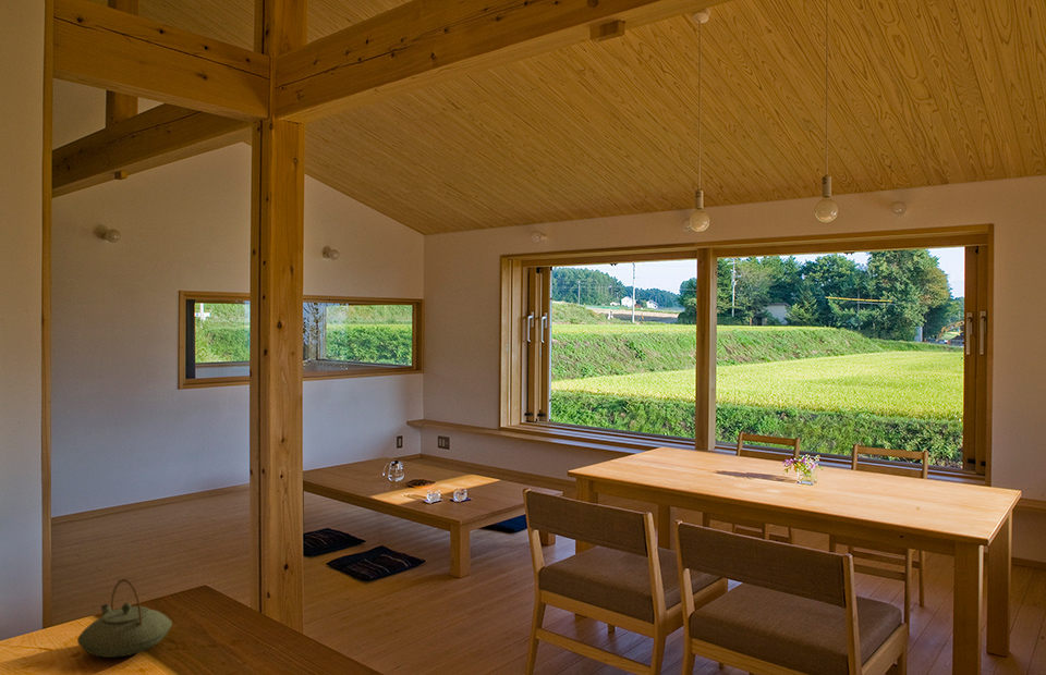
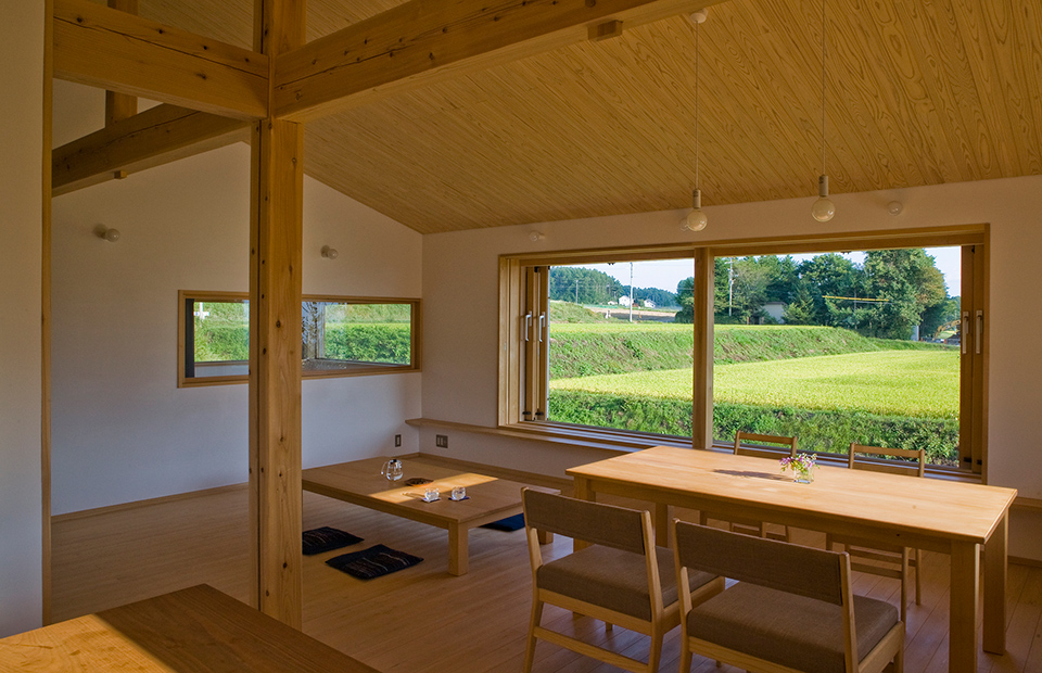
- teapot (123, 612)
